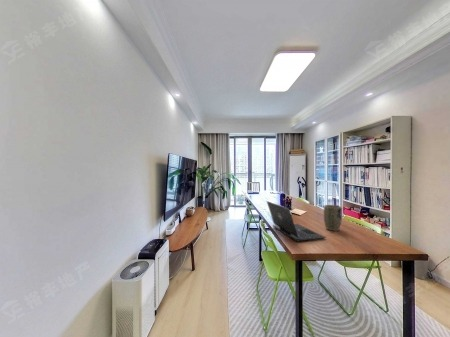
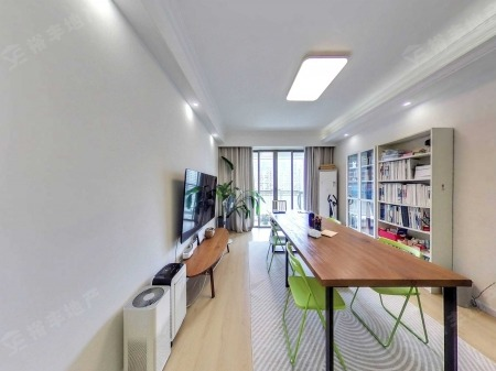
- laptop (292, 219)
- plant pot (332, 217)
